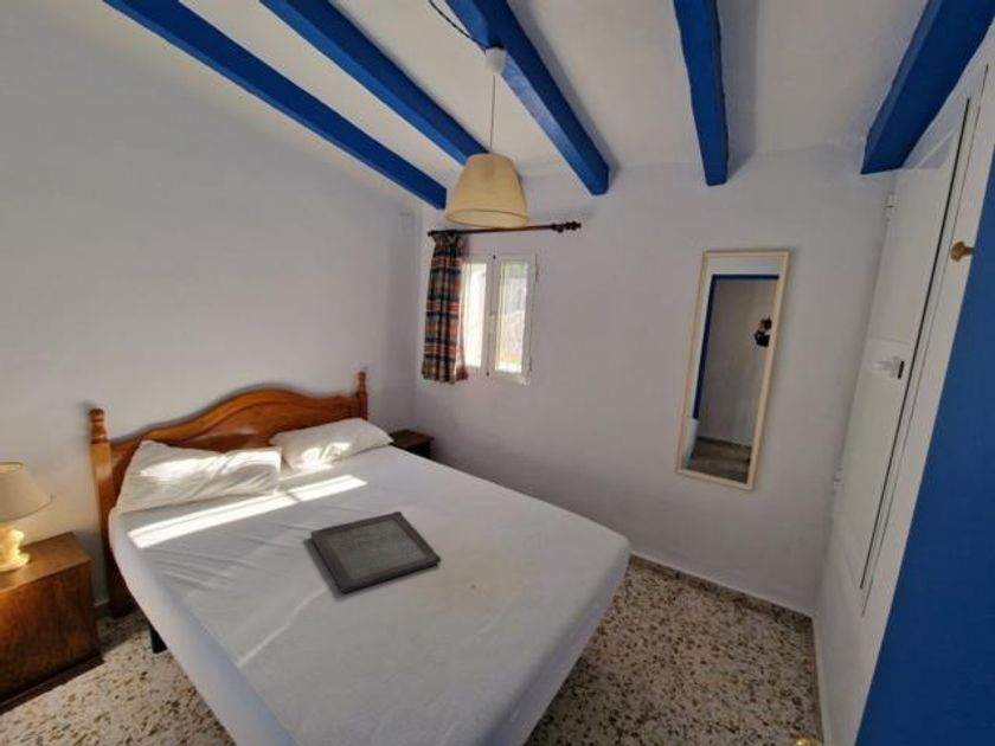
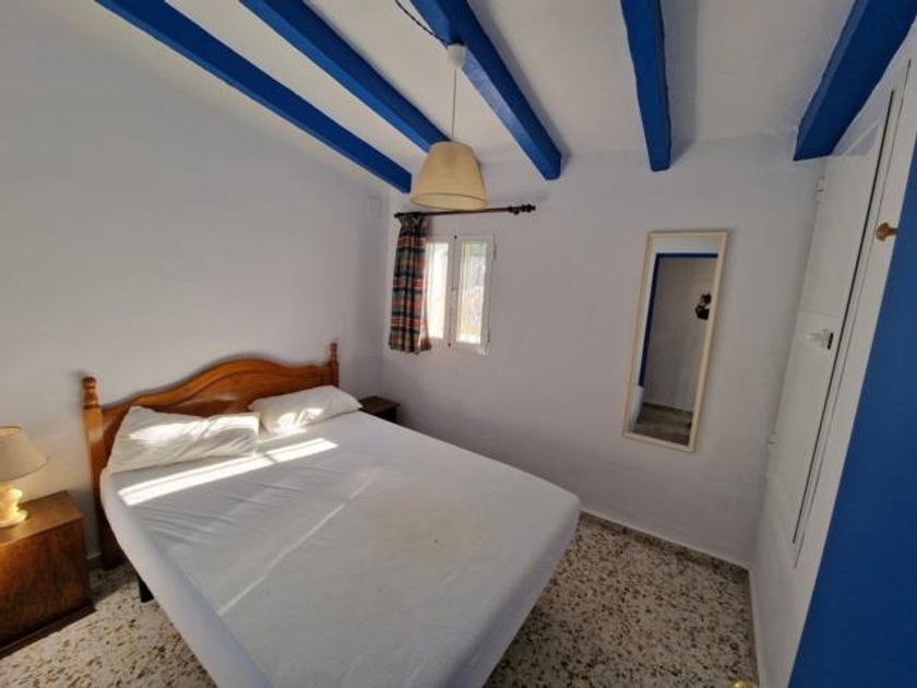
- serving tray (373, 545)
